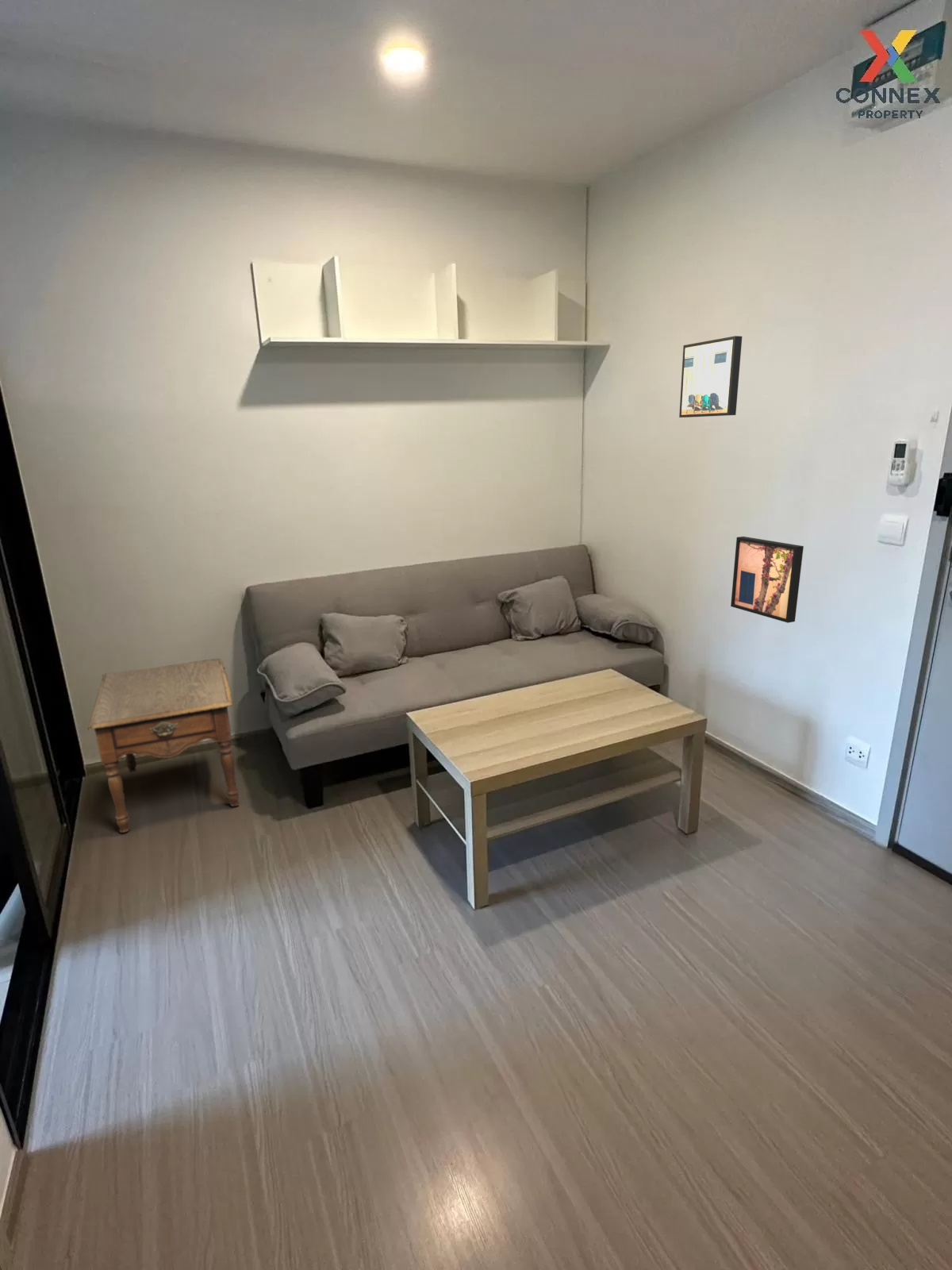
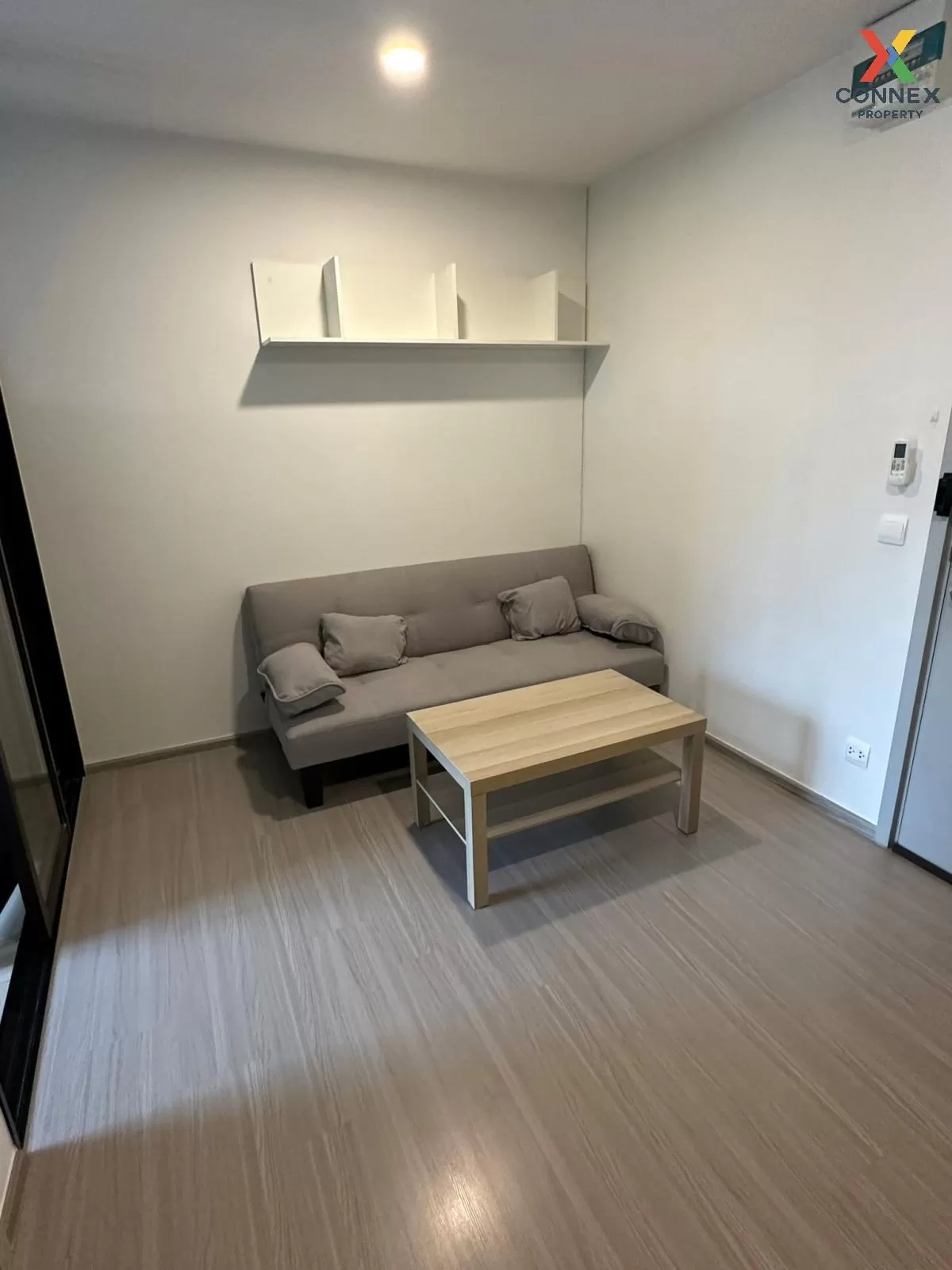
- side table (171, 737)
- wall art (765, 578)
- wall art (708, 379)
